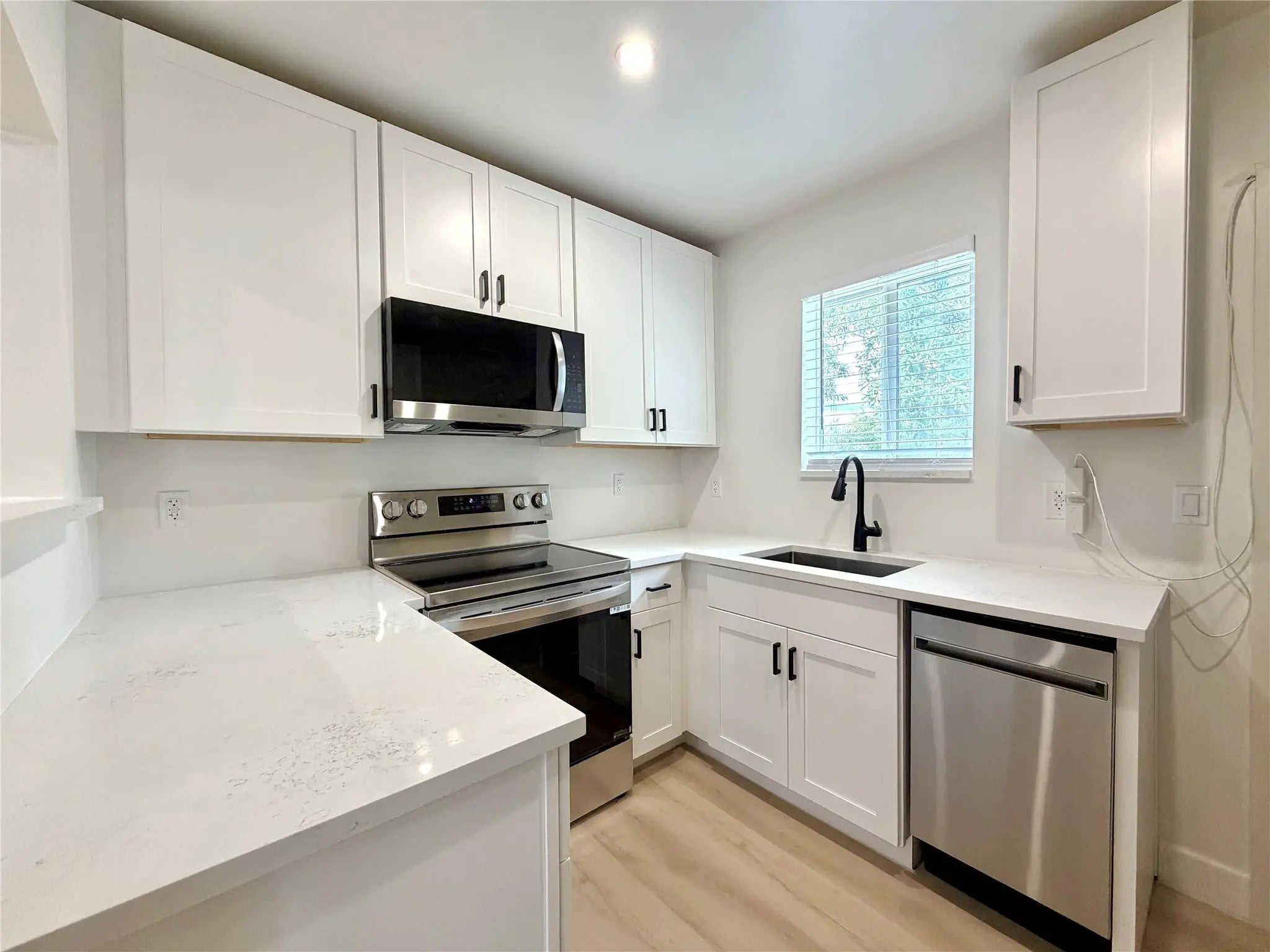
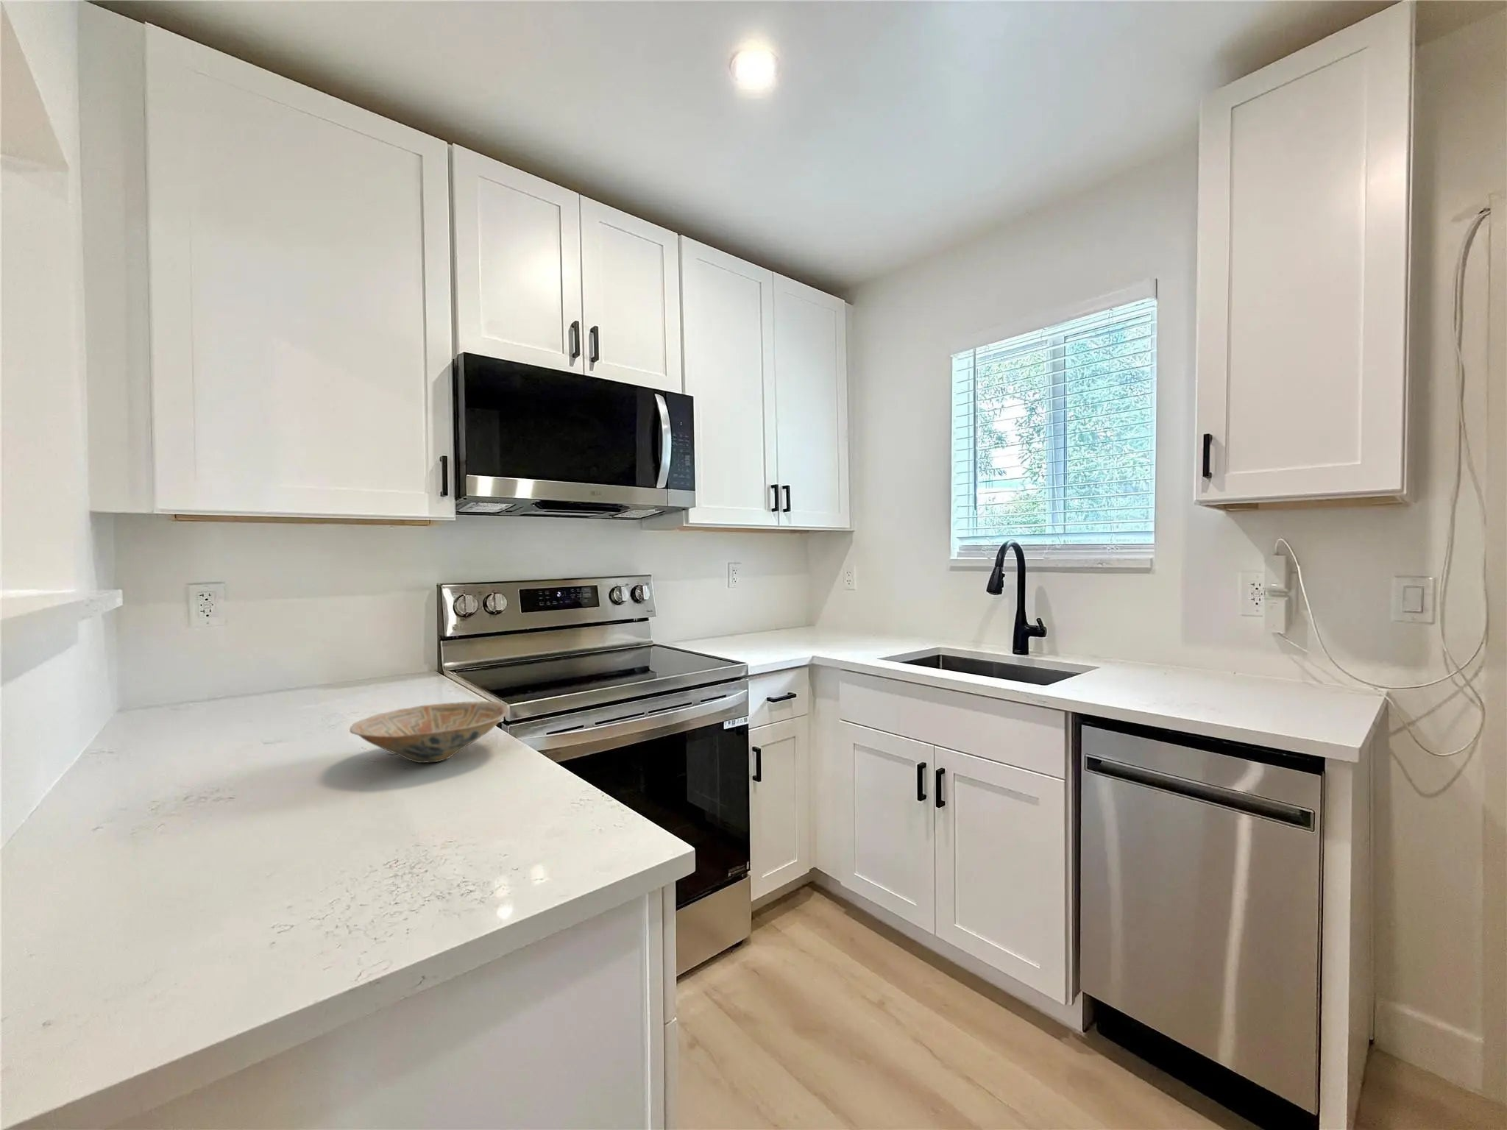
+ bowl (433, 736)
